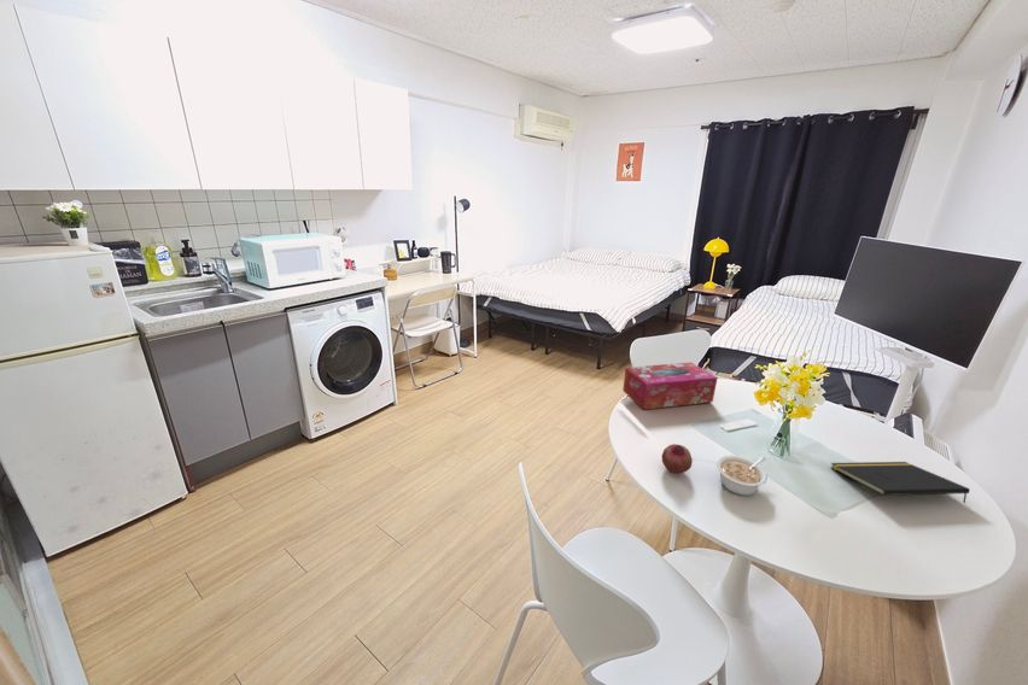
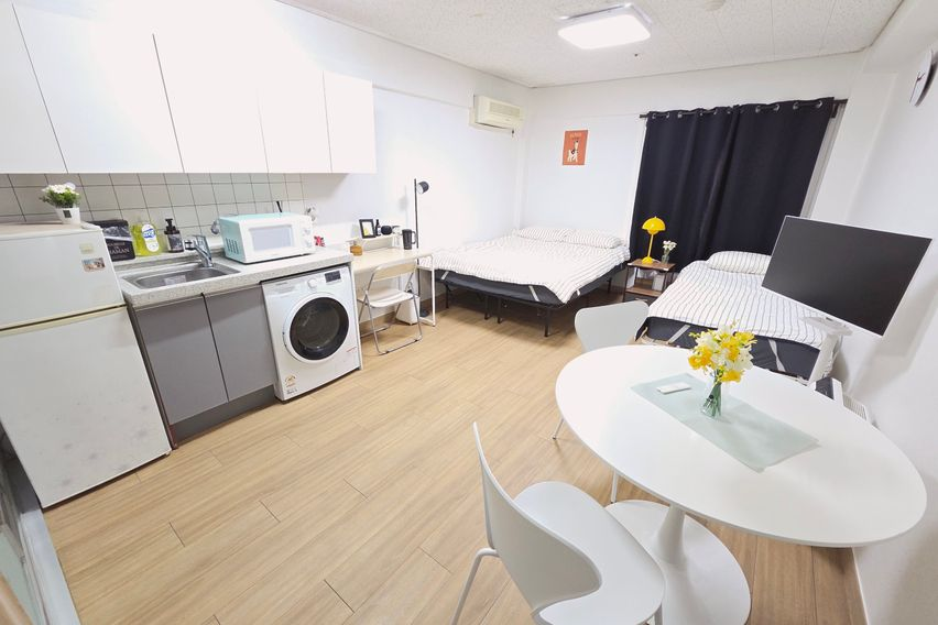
- legume (740, 474)
- notepad (895, 476)
- tissue box (668, 384)
- fruit (677, 456)
